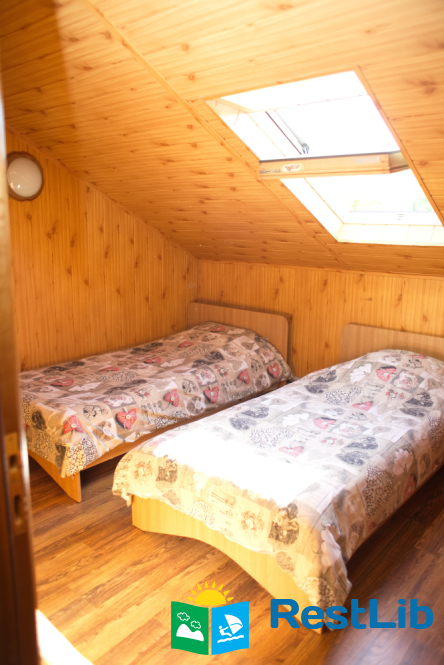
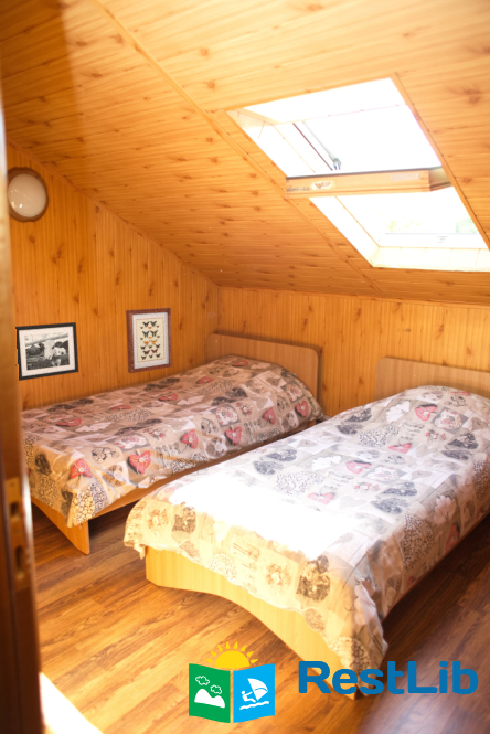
+ picture frame (47, 350)
+ wall art (149, 339)
